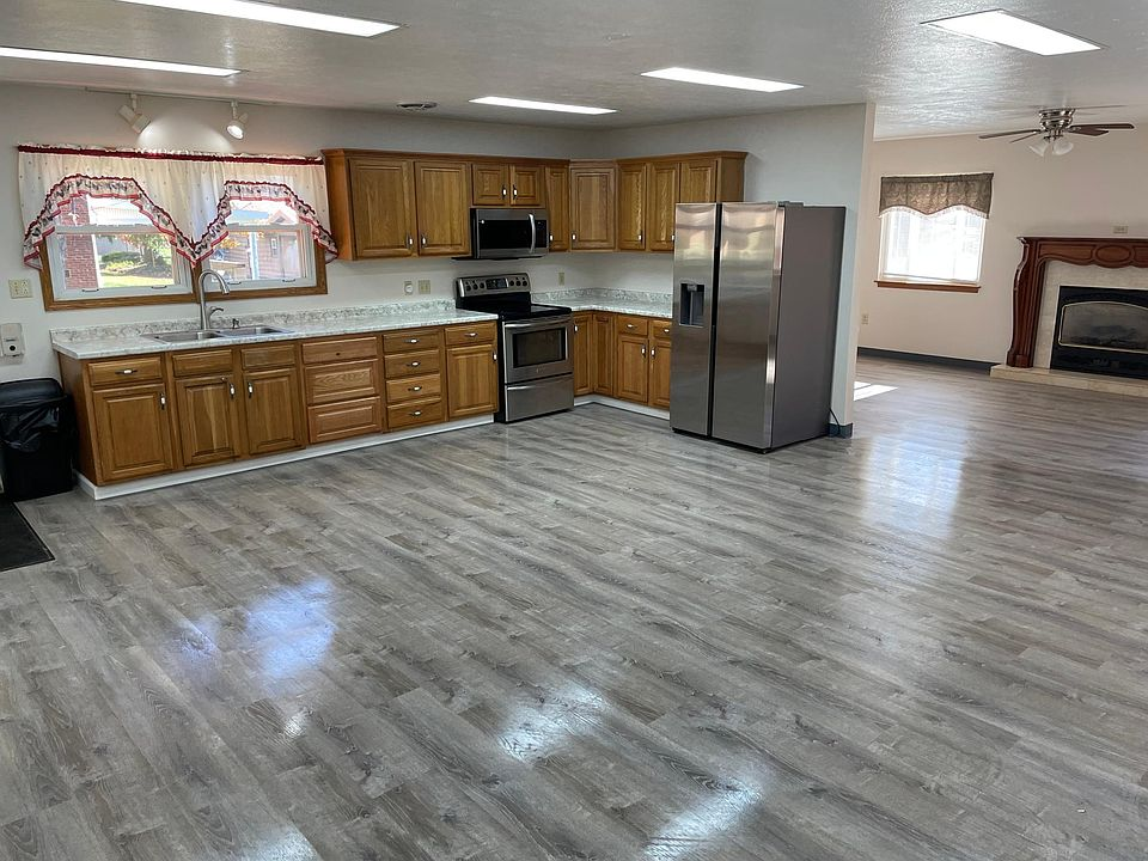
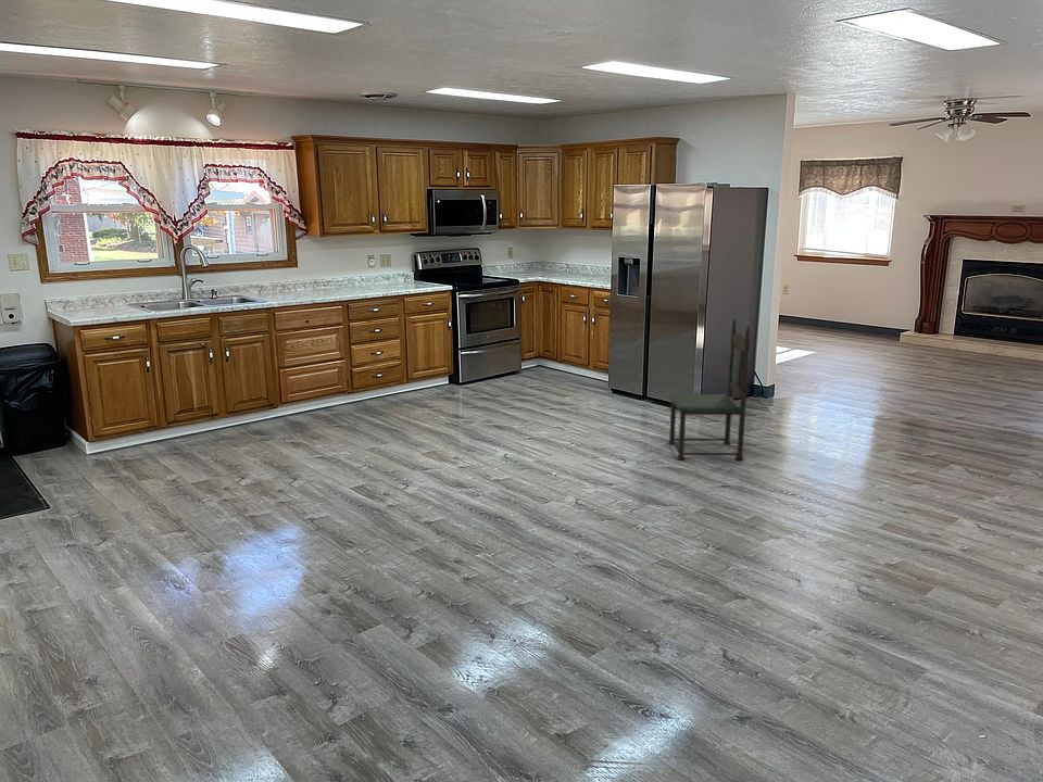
+ dining chair (707, 394)
